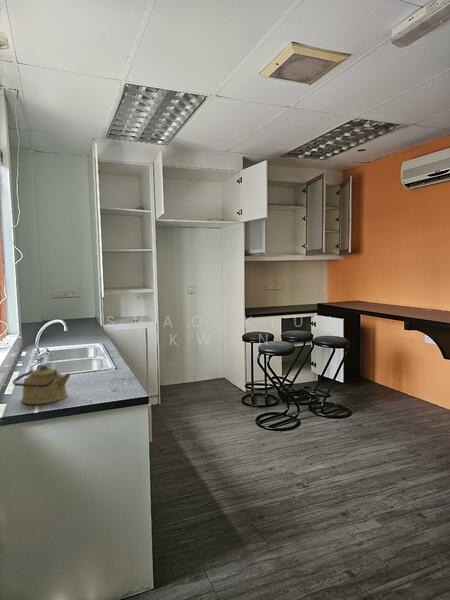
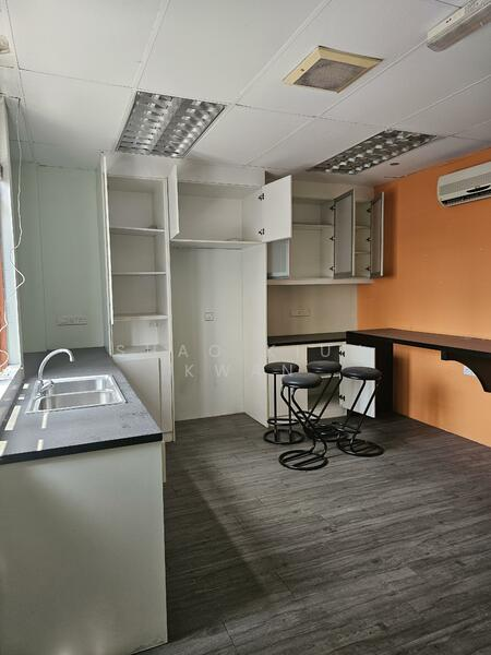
- kettle (47, 381)
